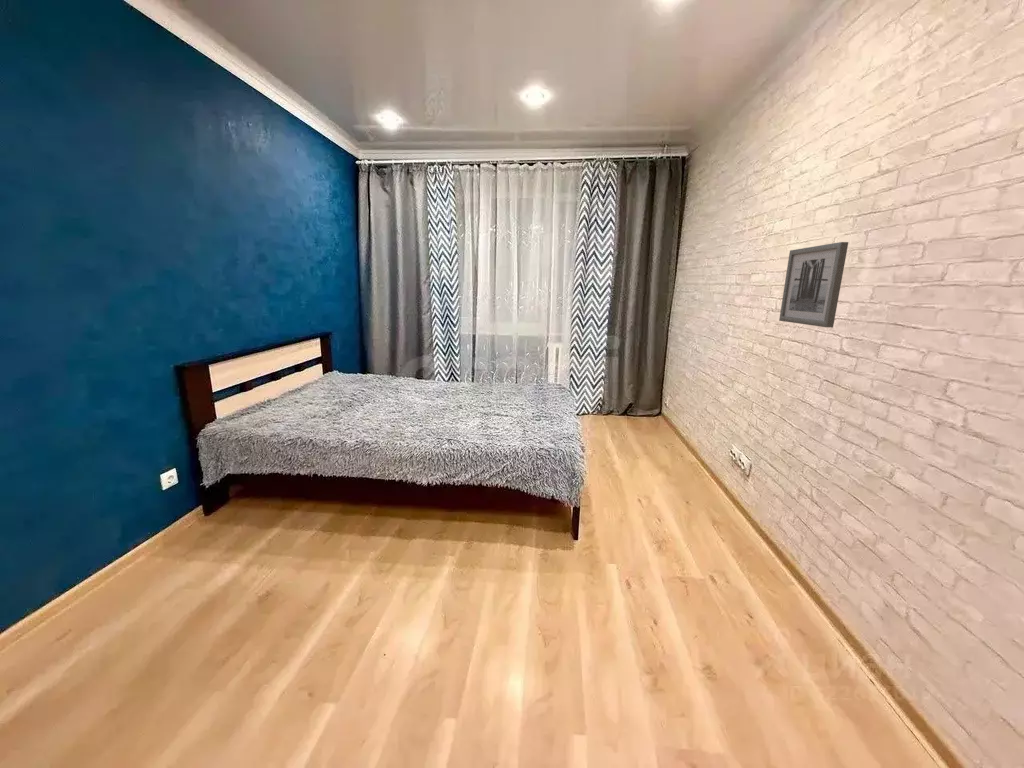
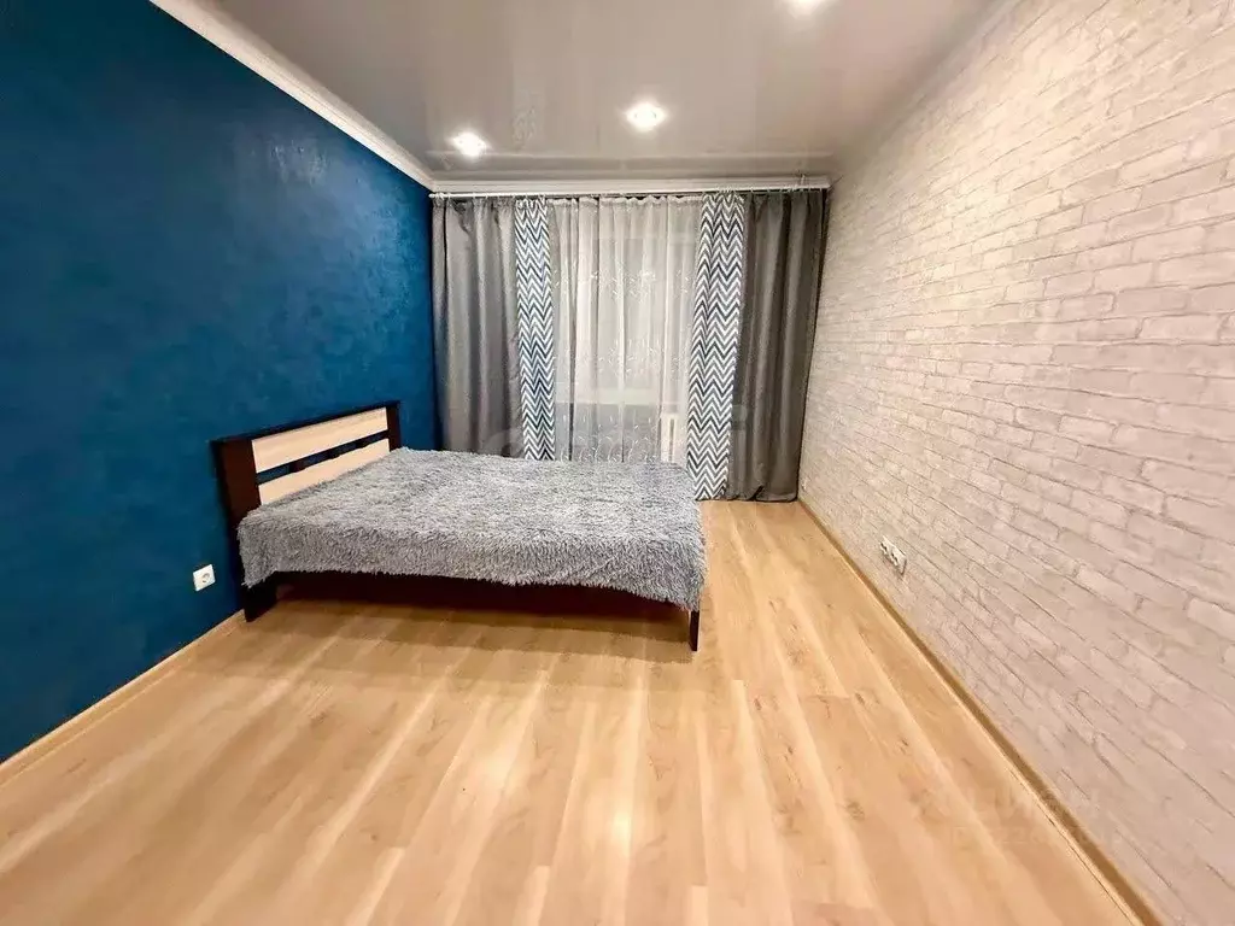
- wall art (809, 285)
